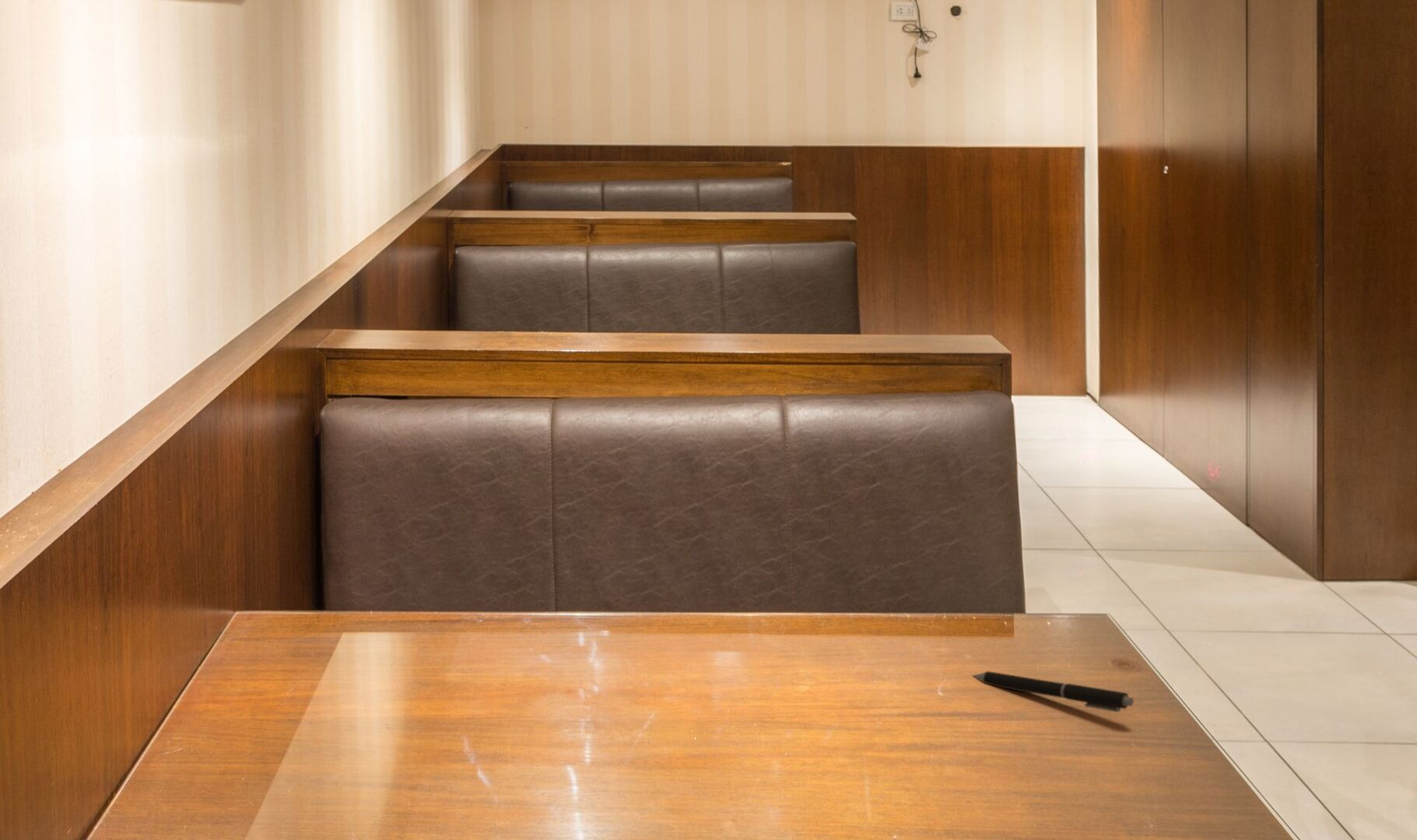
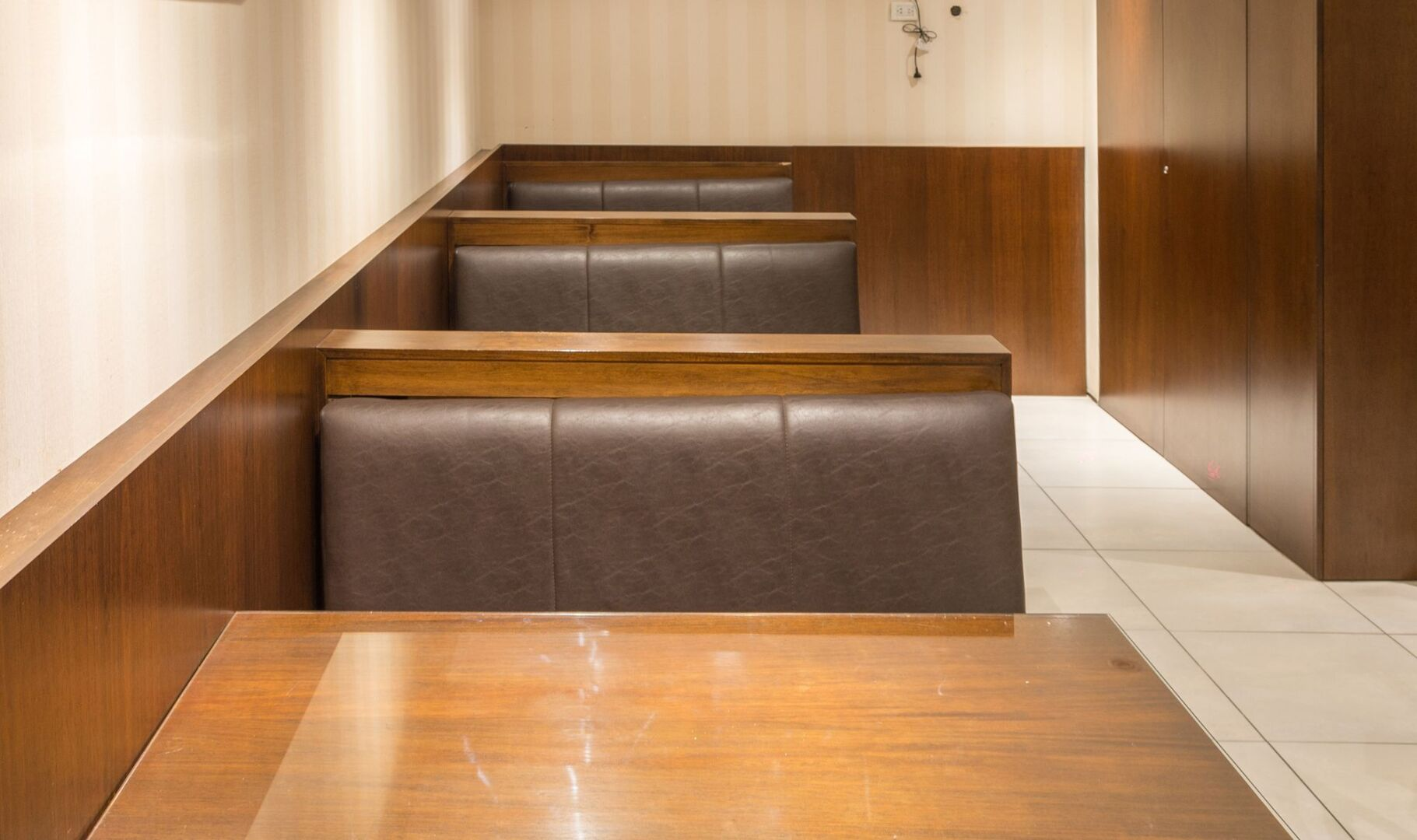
- pen (1047, 688)
